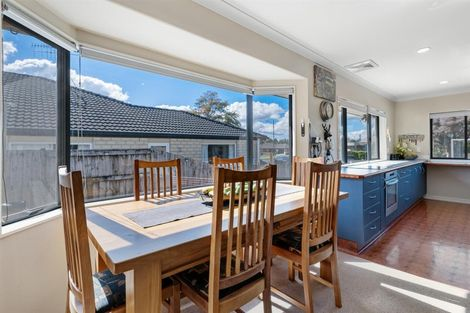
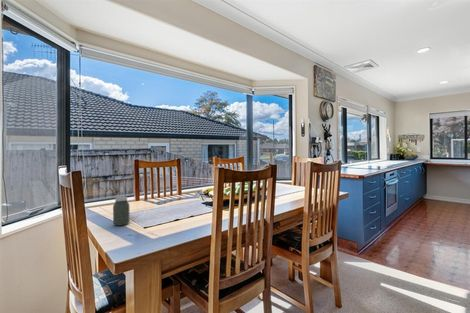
+ jar (121, 210)
